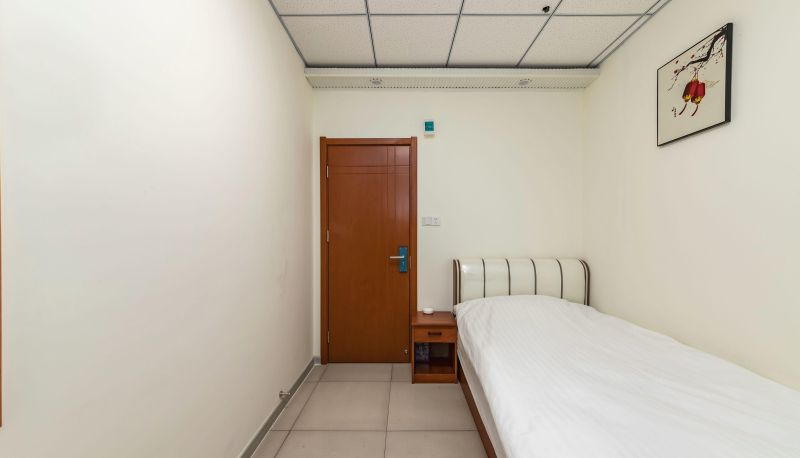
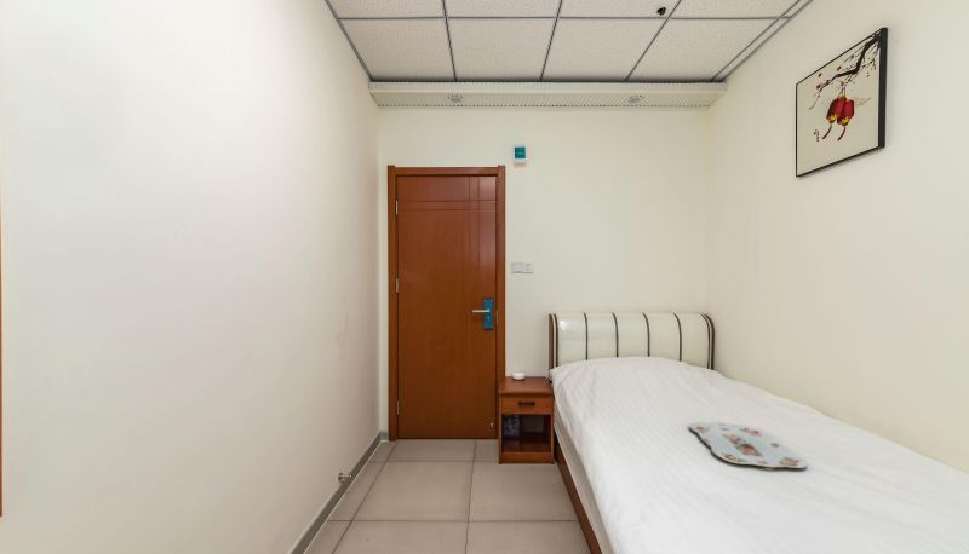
+ serving tray (741, 443)
